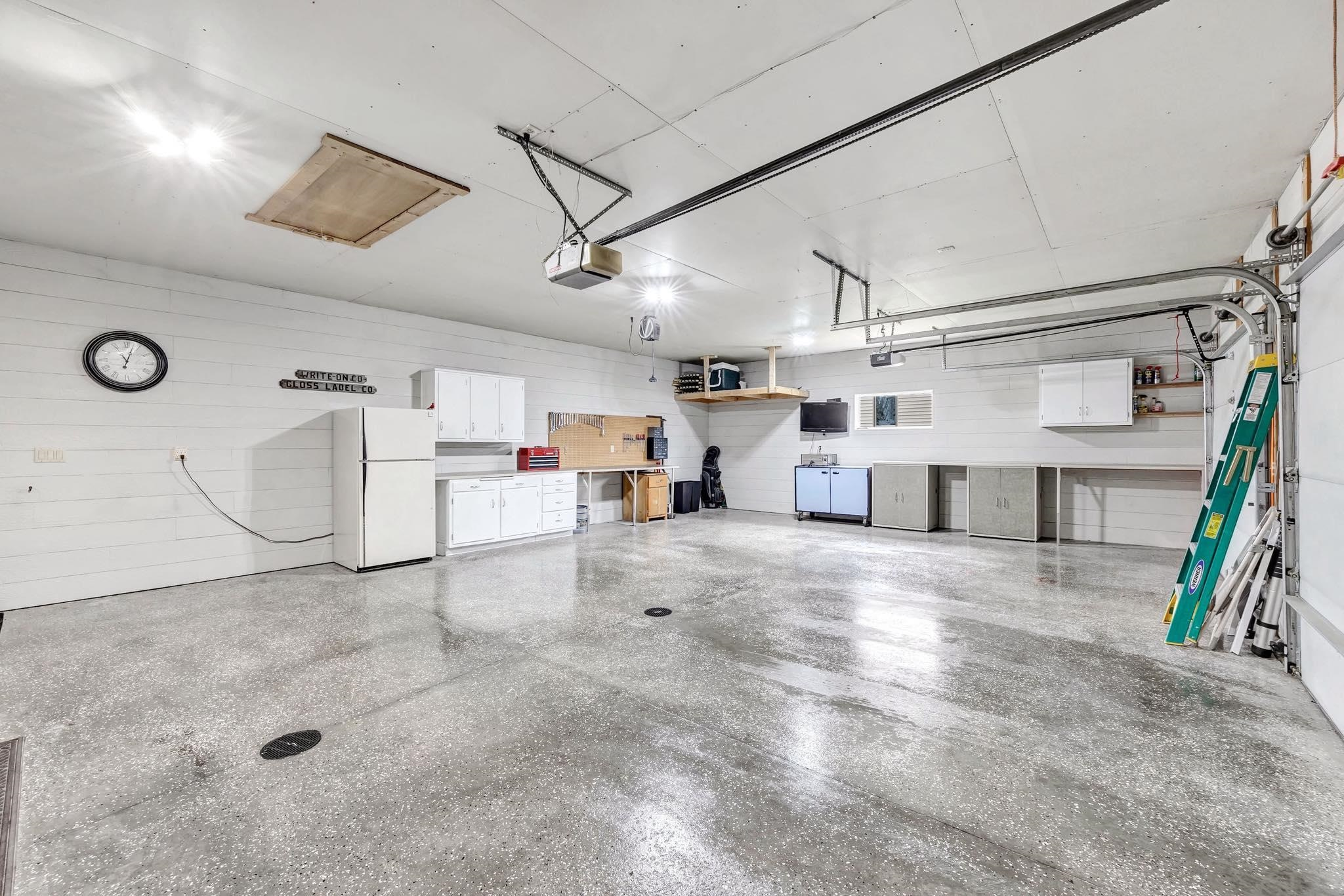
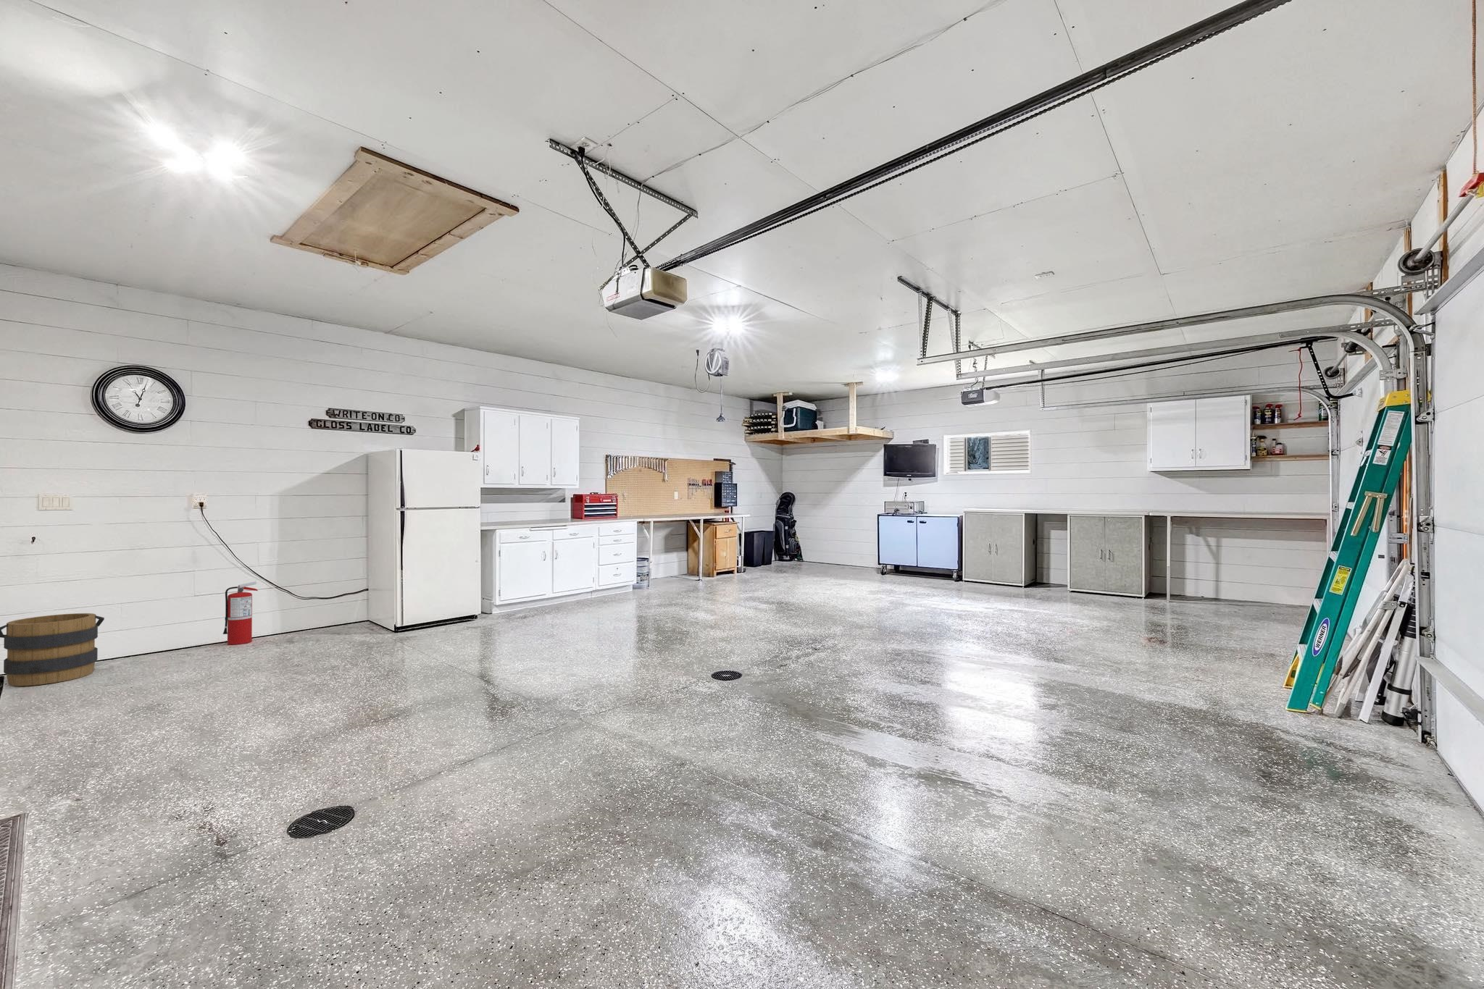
+ bucket (52, 647)
+ fire extinguisher (240, 613)
